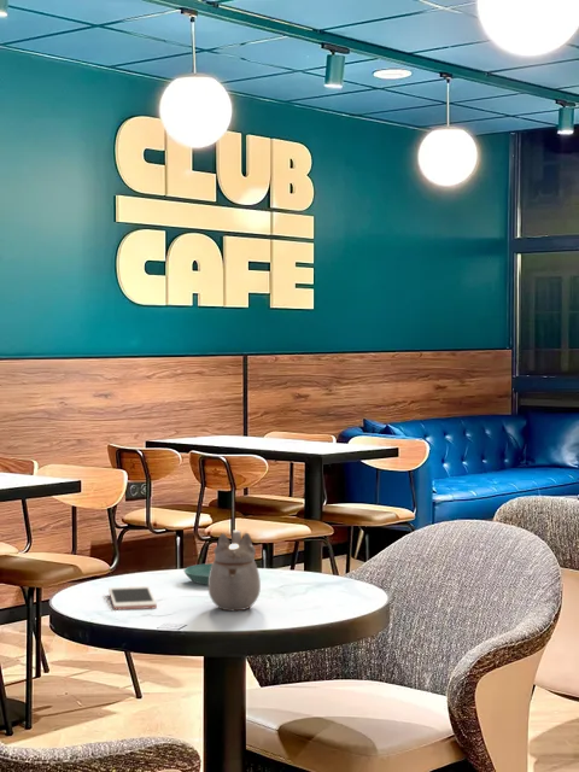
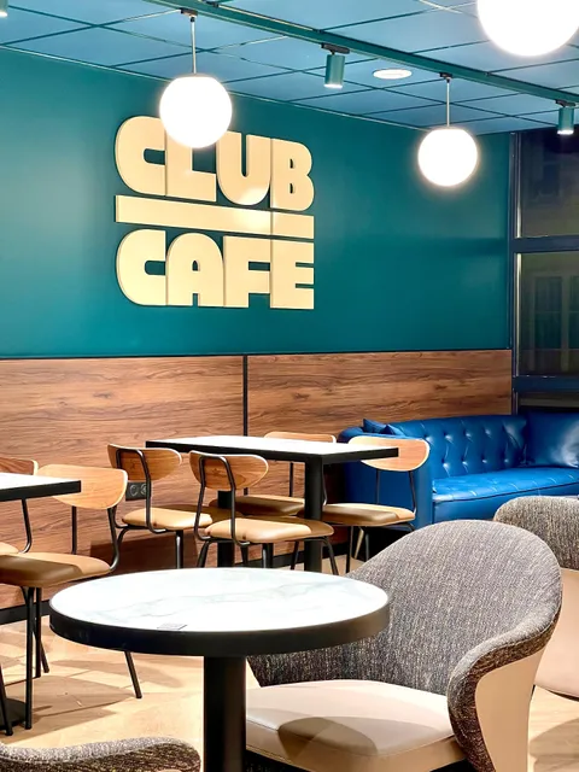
- saucer (209, 574)
- cell phone (131, 597)
- teapot (234, 569)
